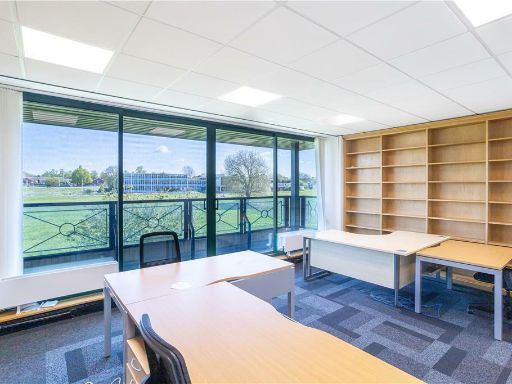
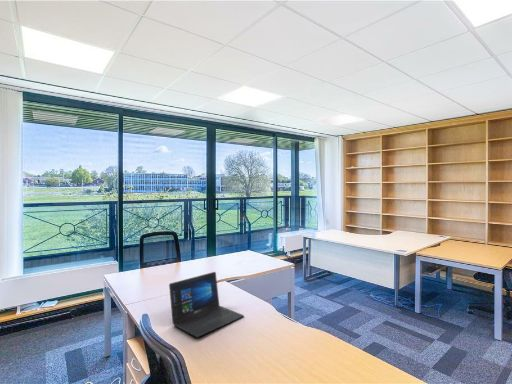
+ laptop (207, 300)
